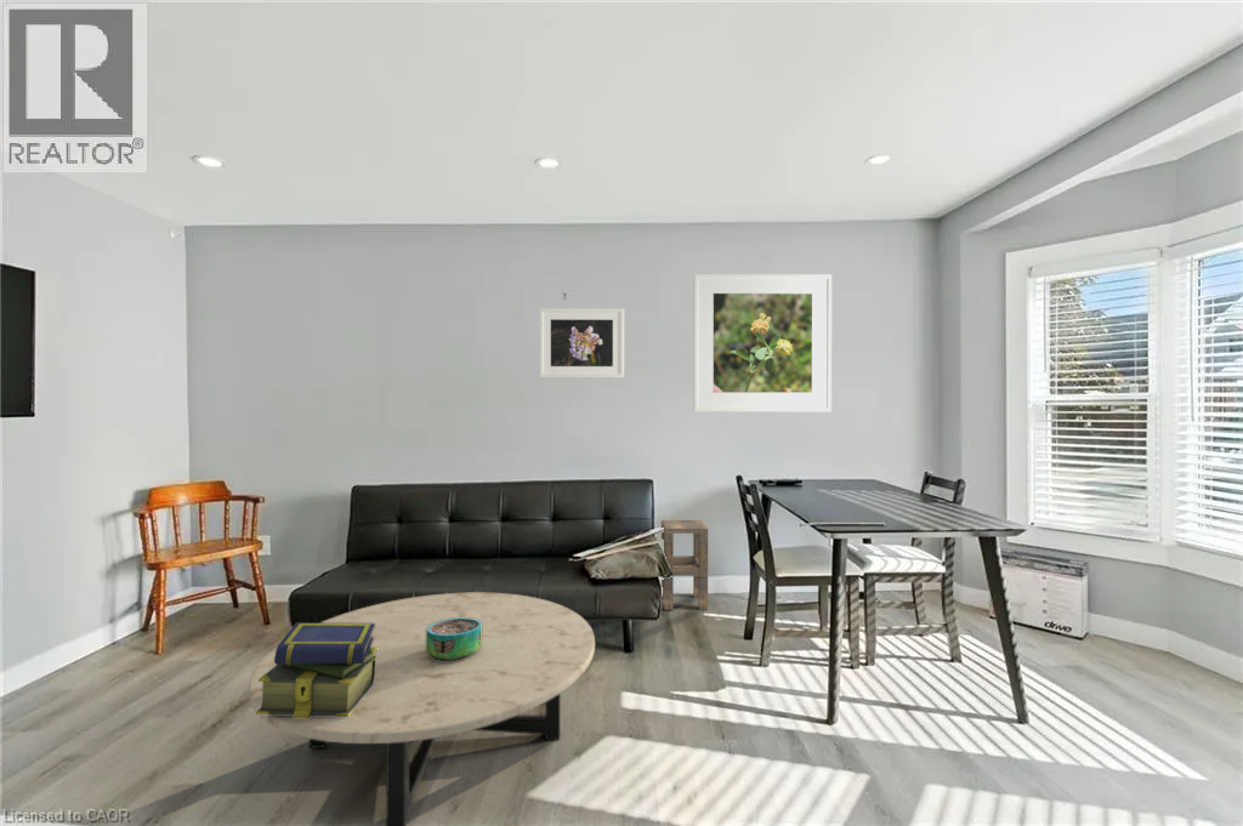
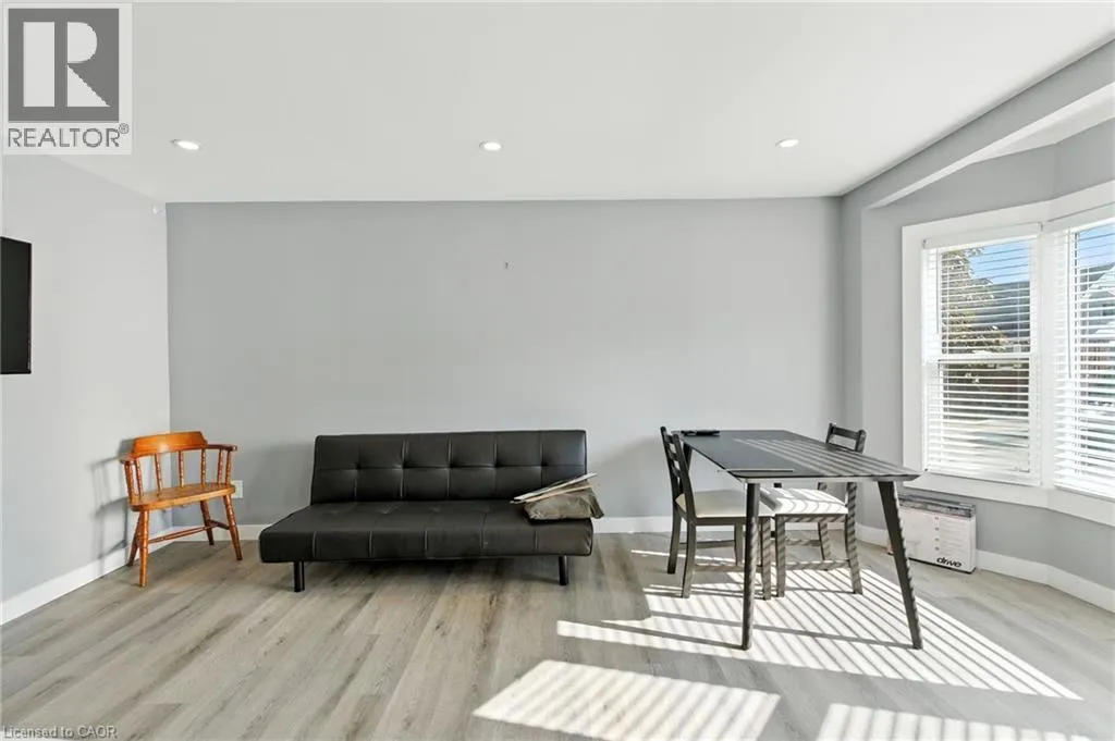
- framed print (762, 342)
- decorative bowl (454, 638)
- side table (683, 563)
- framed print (581, 342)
- coffee table (437, 691)
- stack of books (324, 663)
